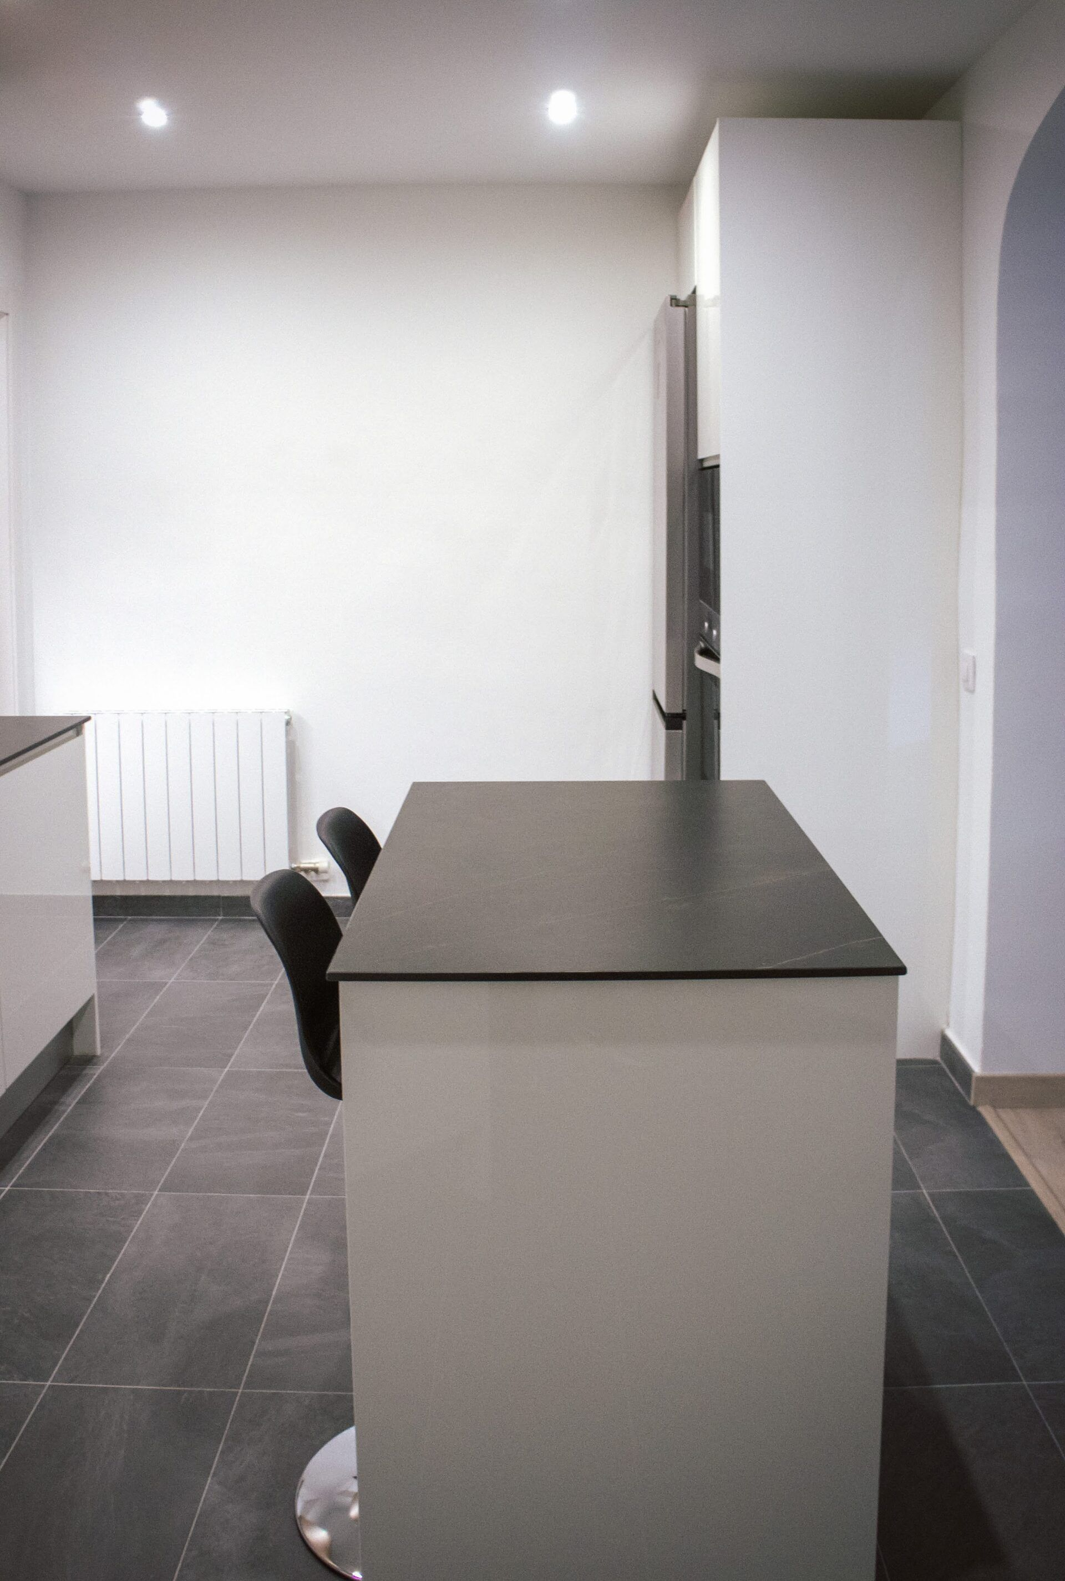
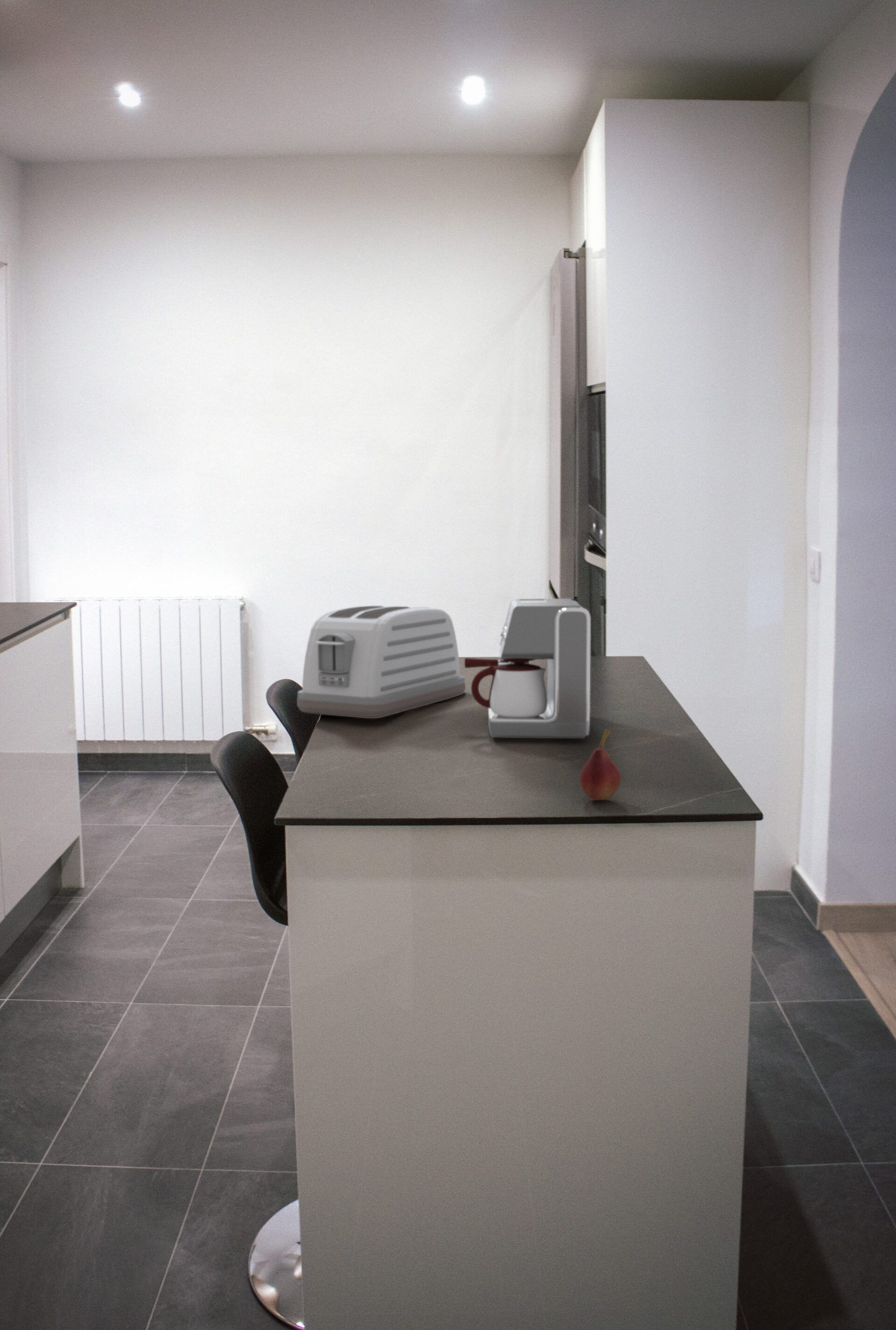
+ fruit (600, 765)
+ coffee maker (540, 666)
+ toaster (382, 656)
